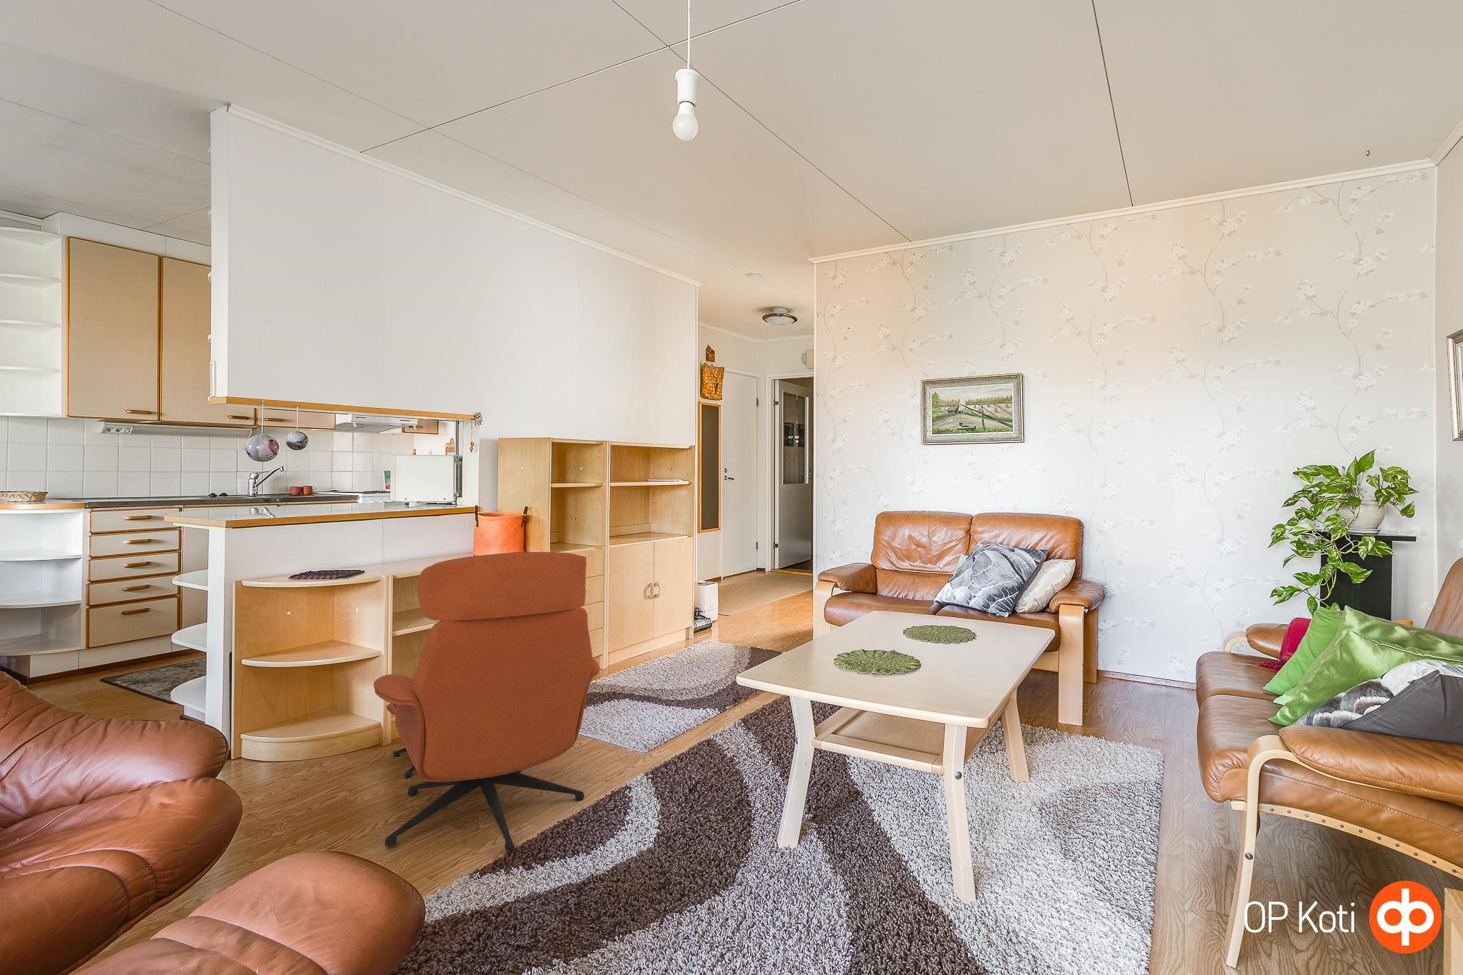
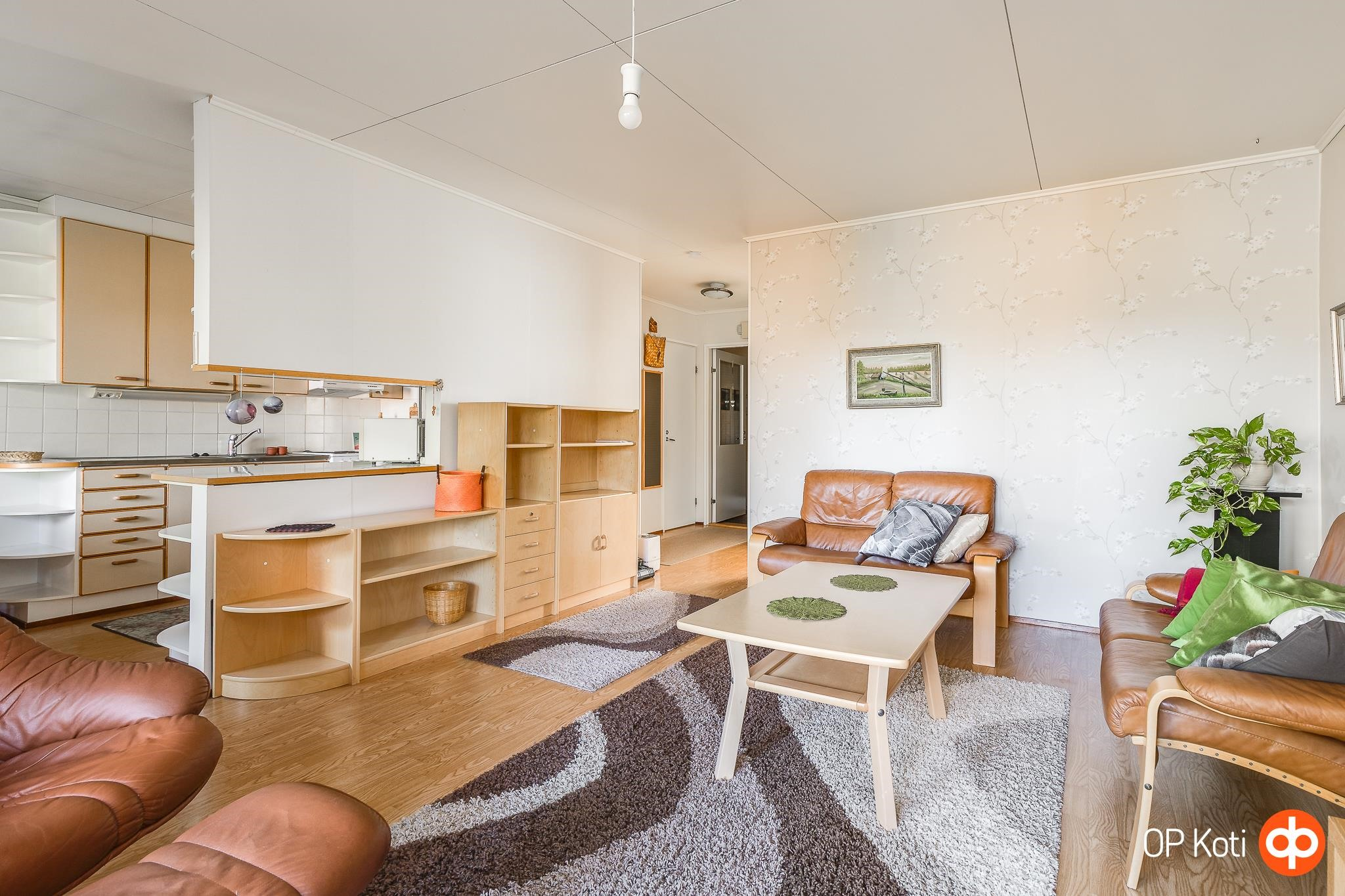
- lounge chair (471, 666)
